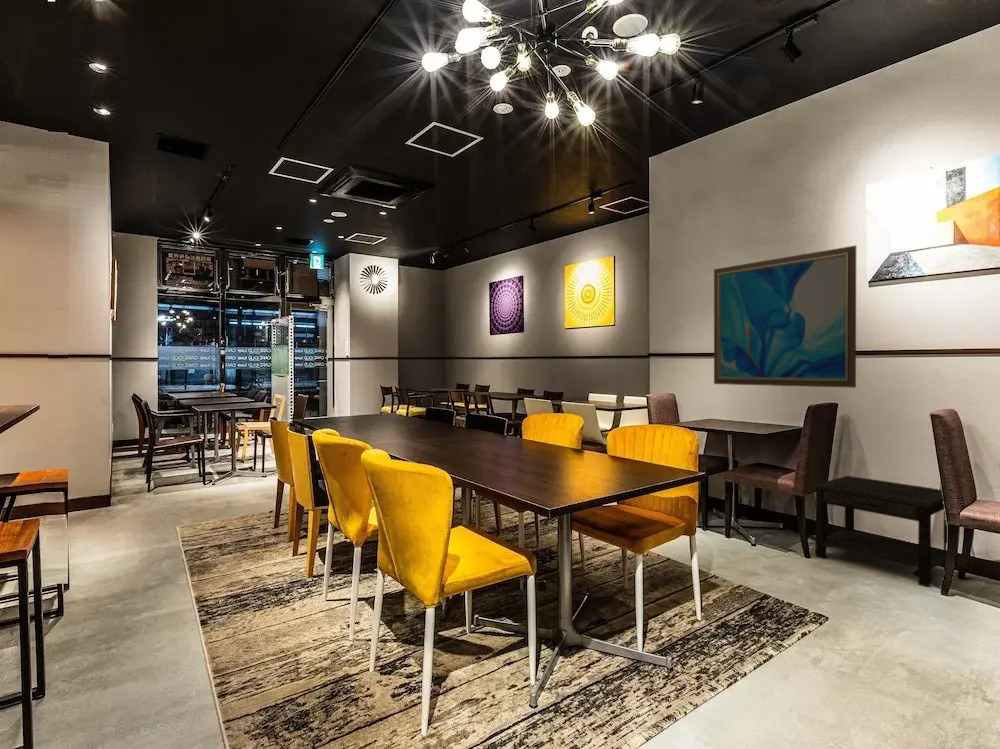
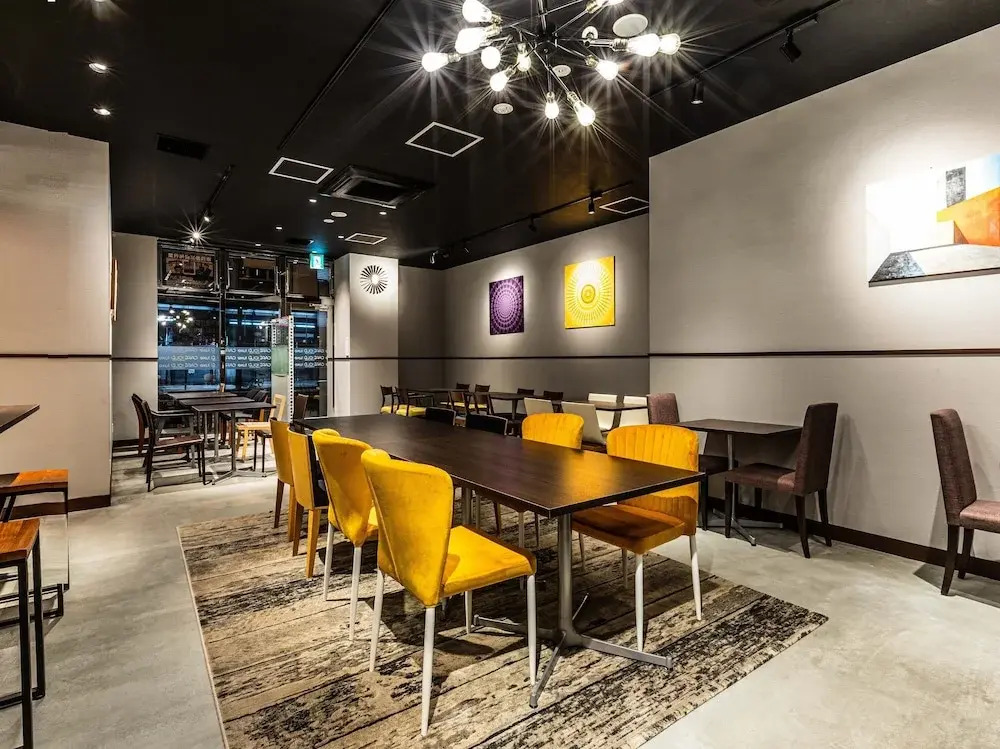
- wall art (777, 322)
- side table (882, 514)
